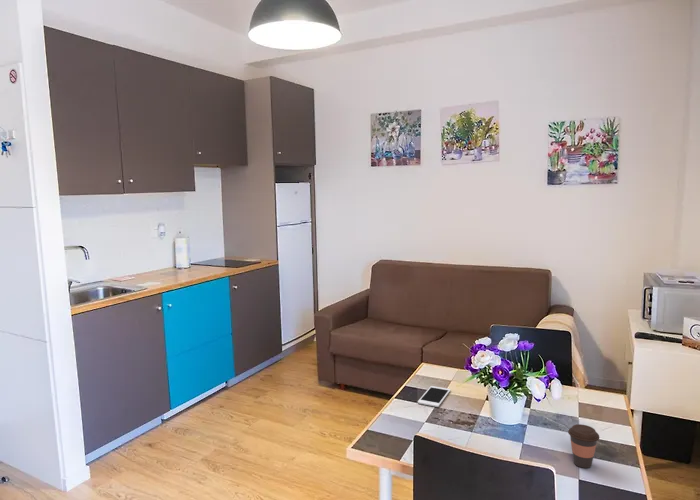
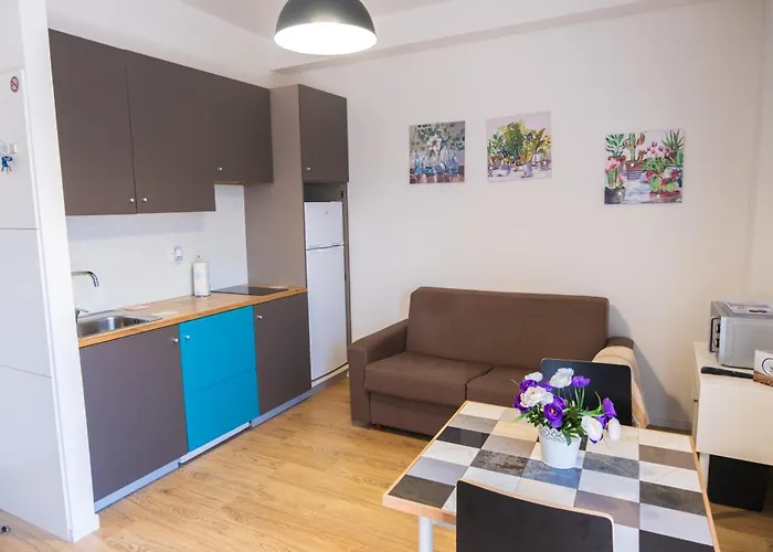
- coffee cup (583, 446)
- cell phone (434, 396)
